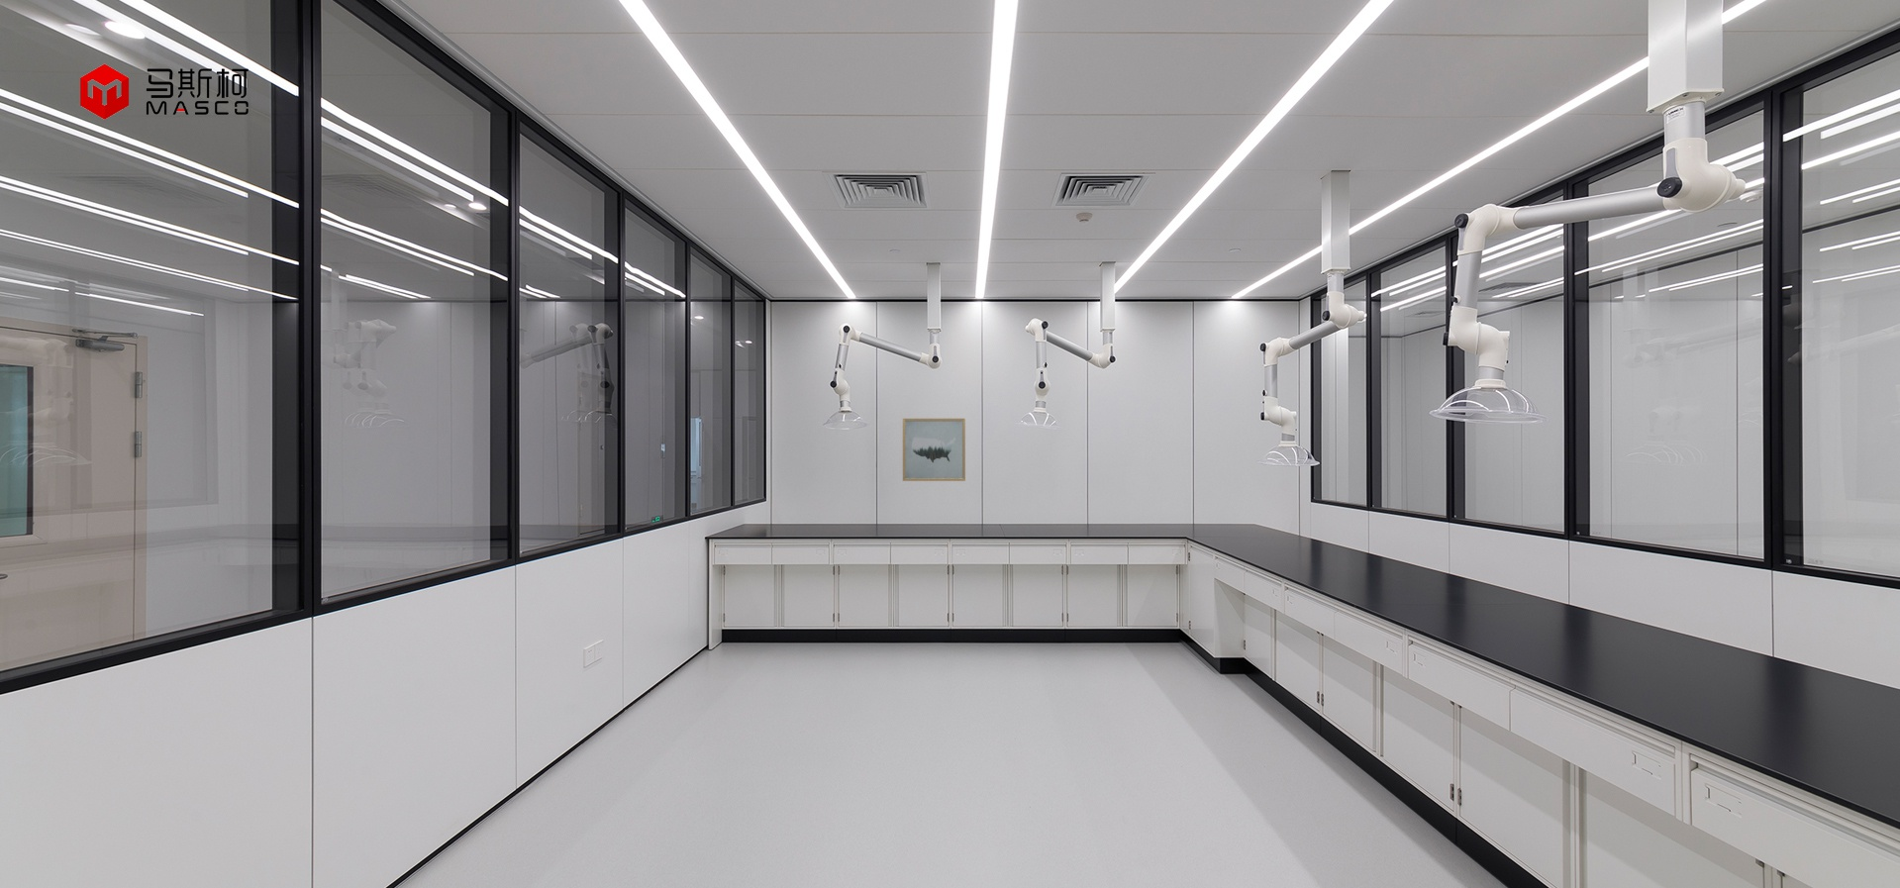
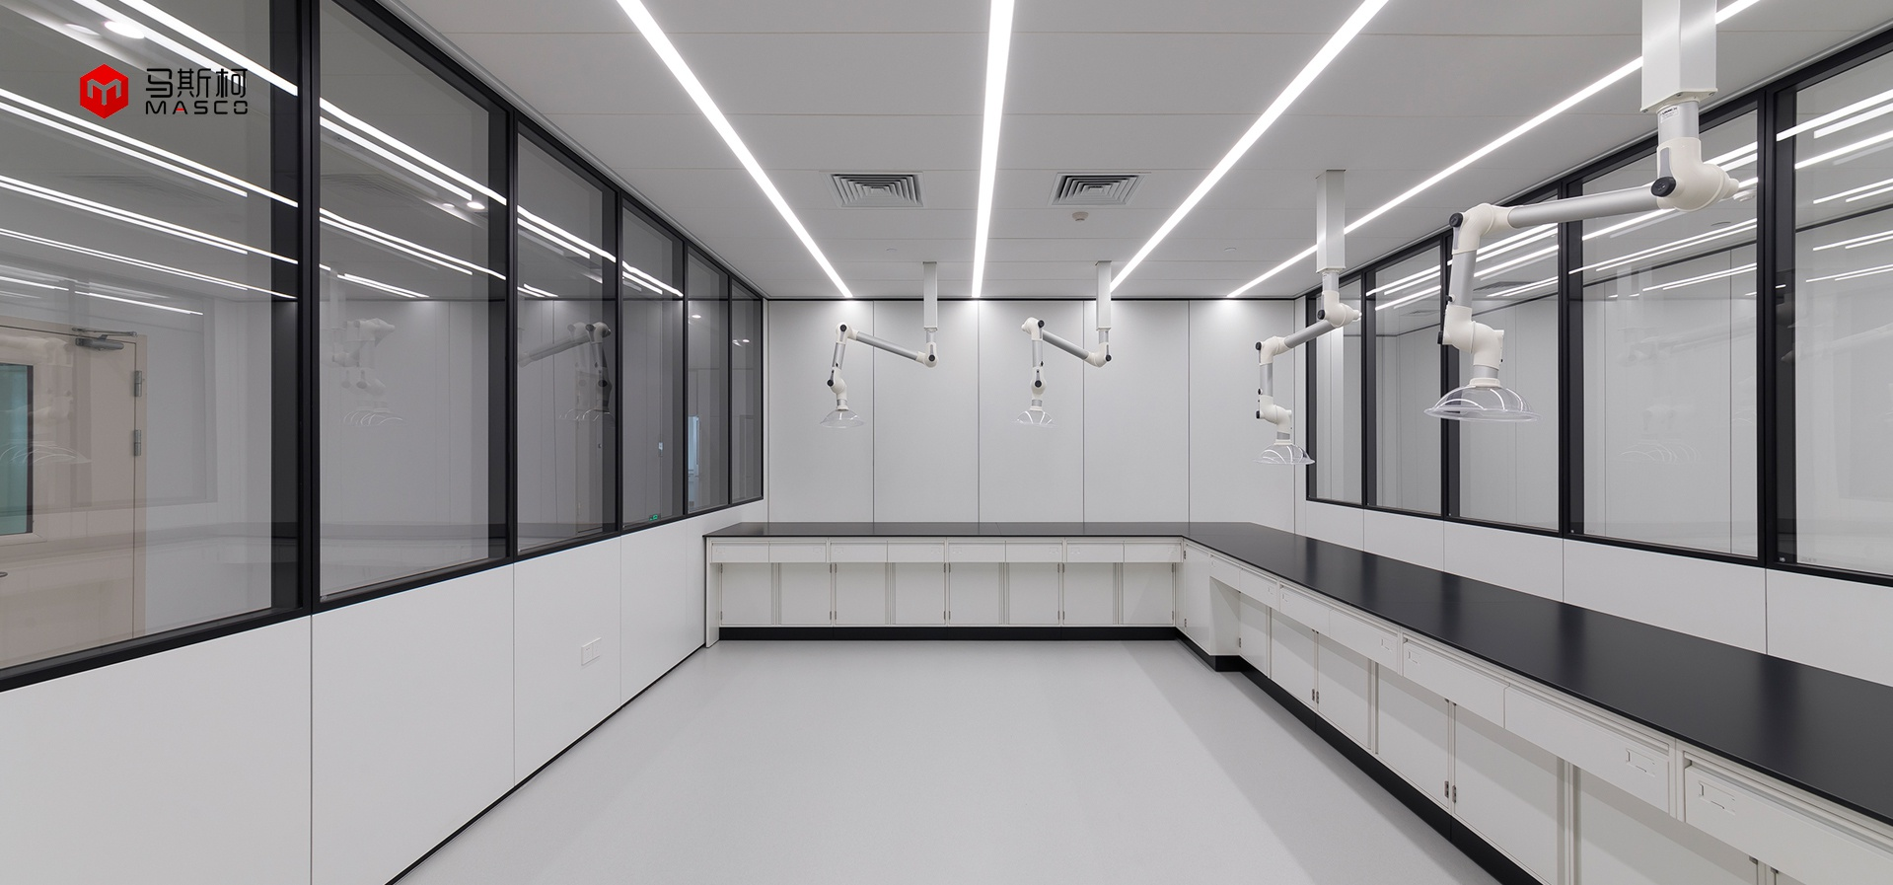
- wall art (934, 449)
